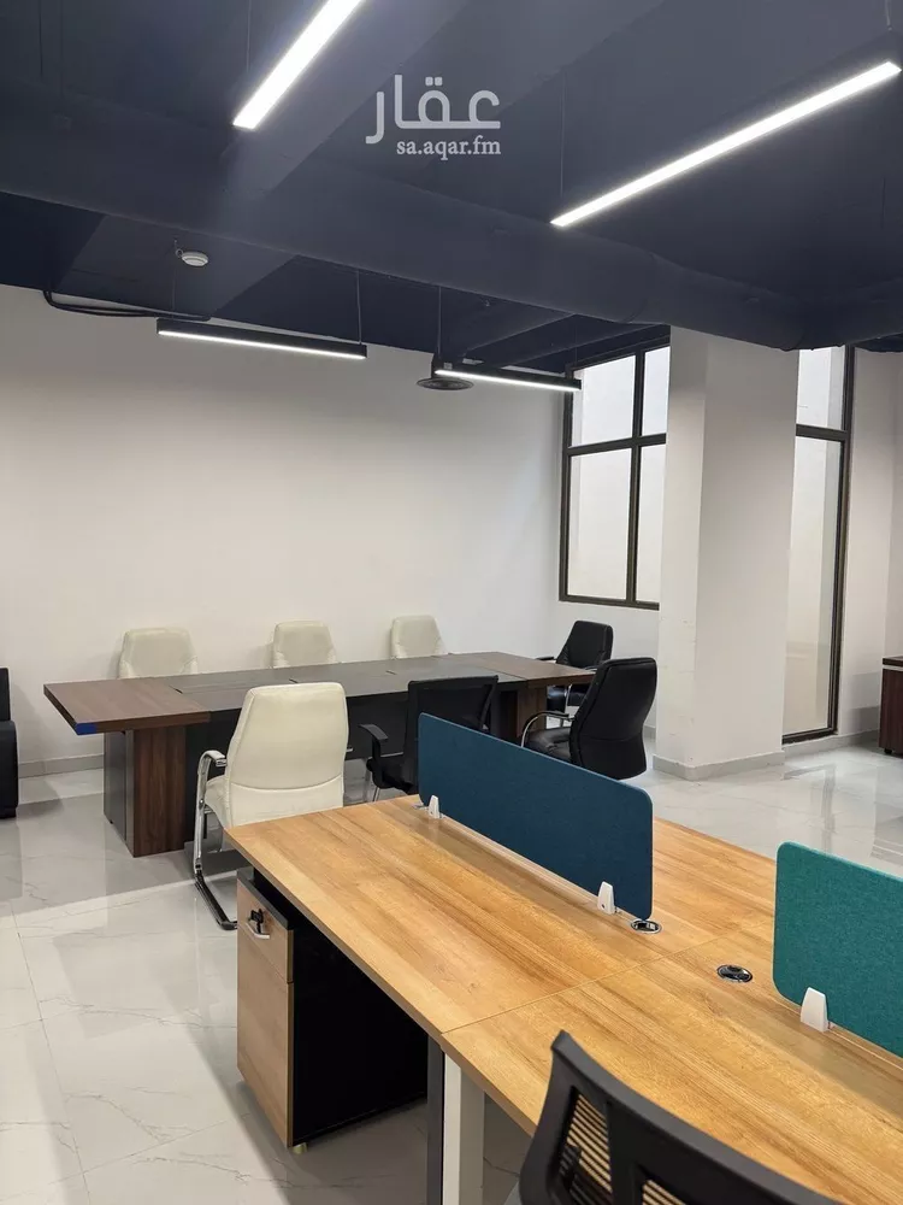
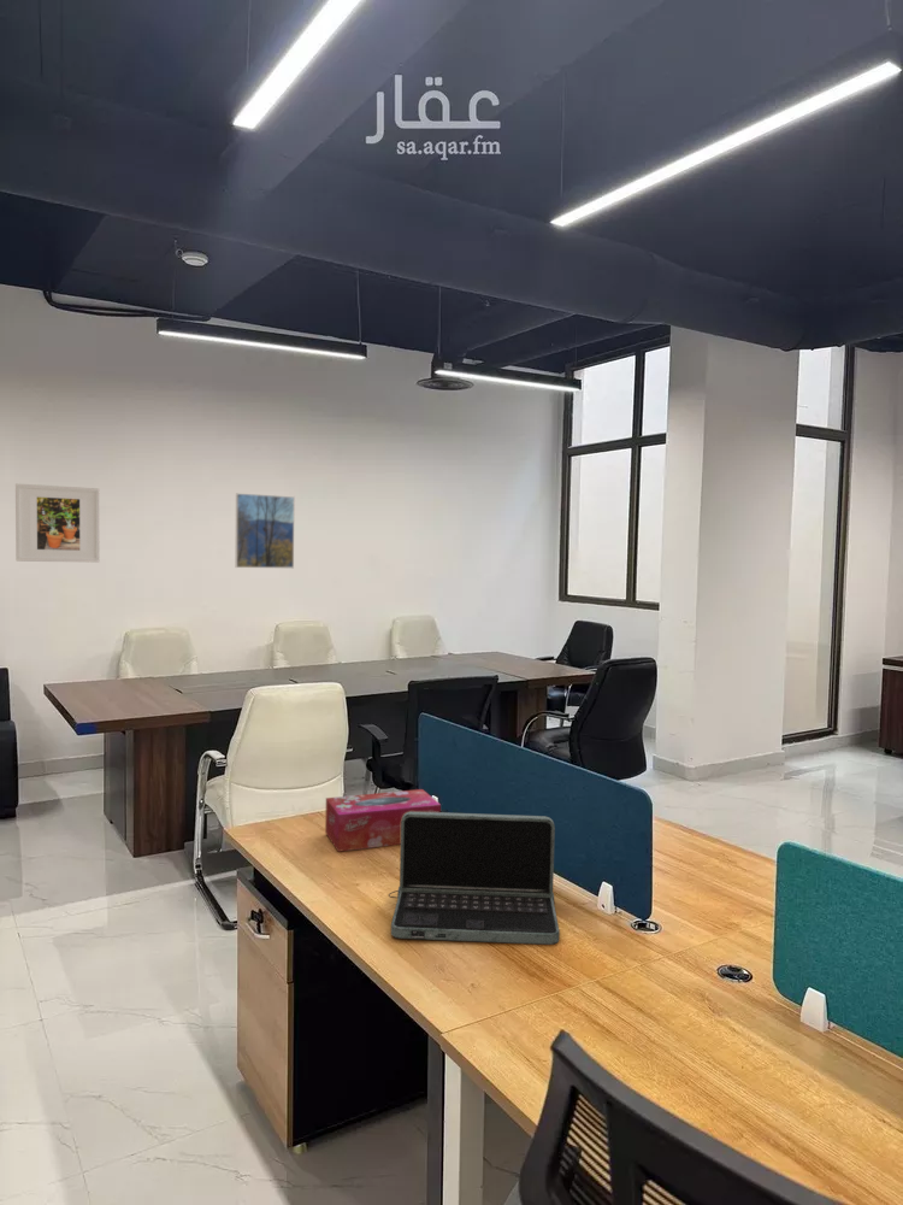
+ laptop (471, 870)
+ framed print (265, 531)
+ tissue box (382, 818)
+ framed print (58, 523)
